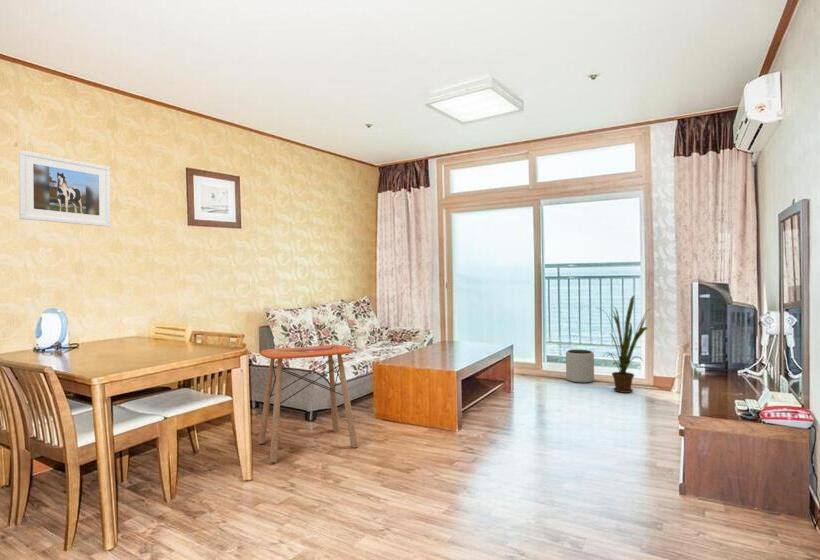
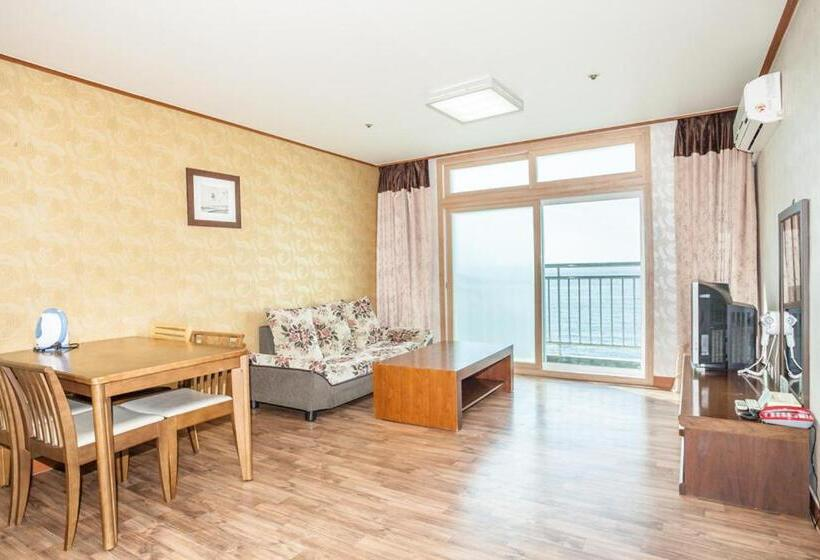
- plant pot (579, 365)
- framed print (67, 191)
- side table (302, 389)
- house plant (622, 343)
